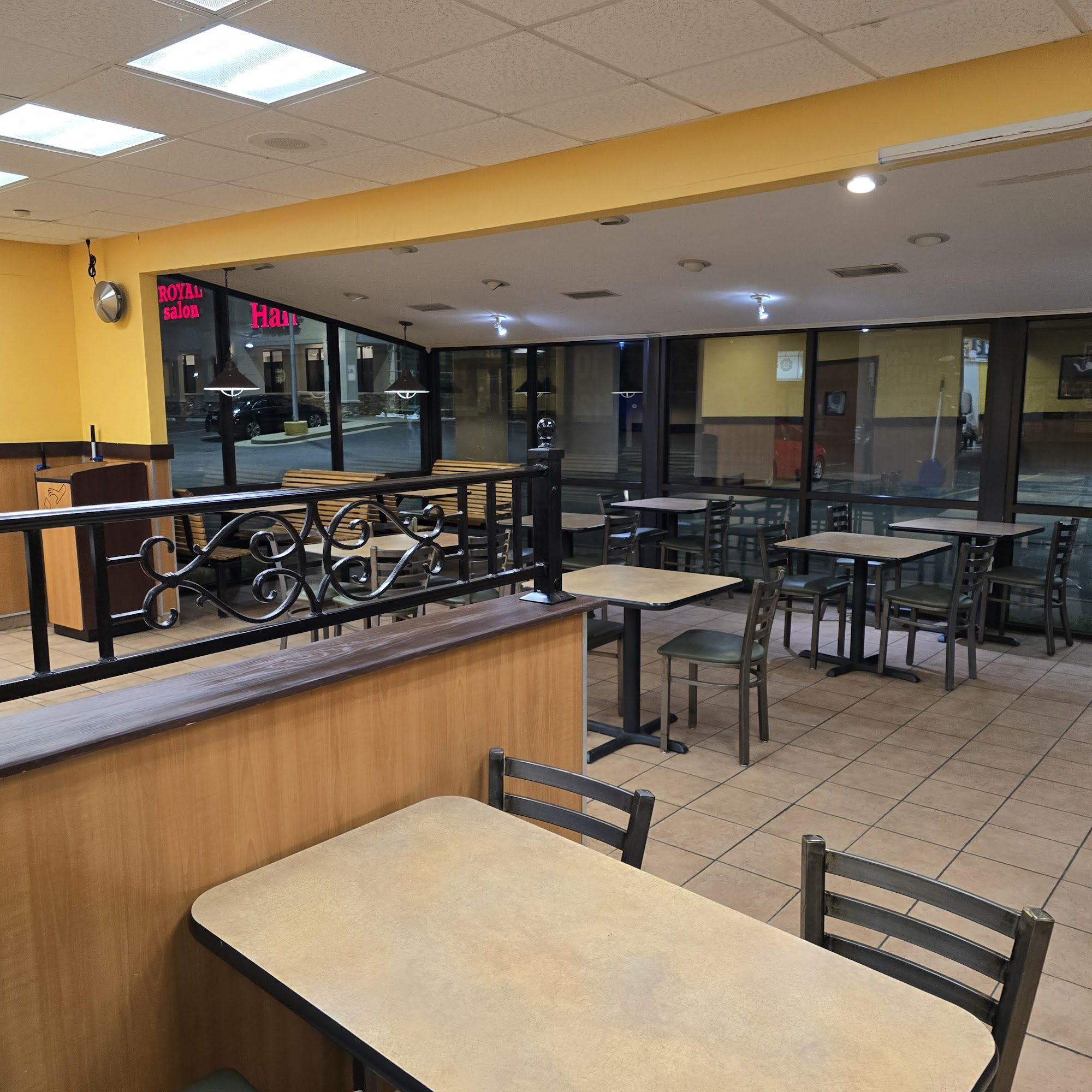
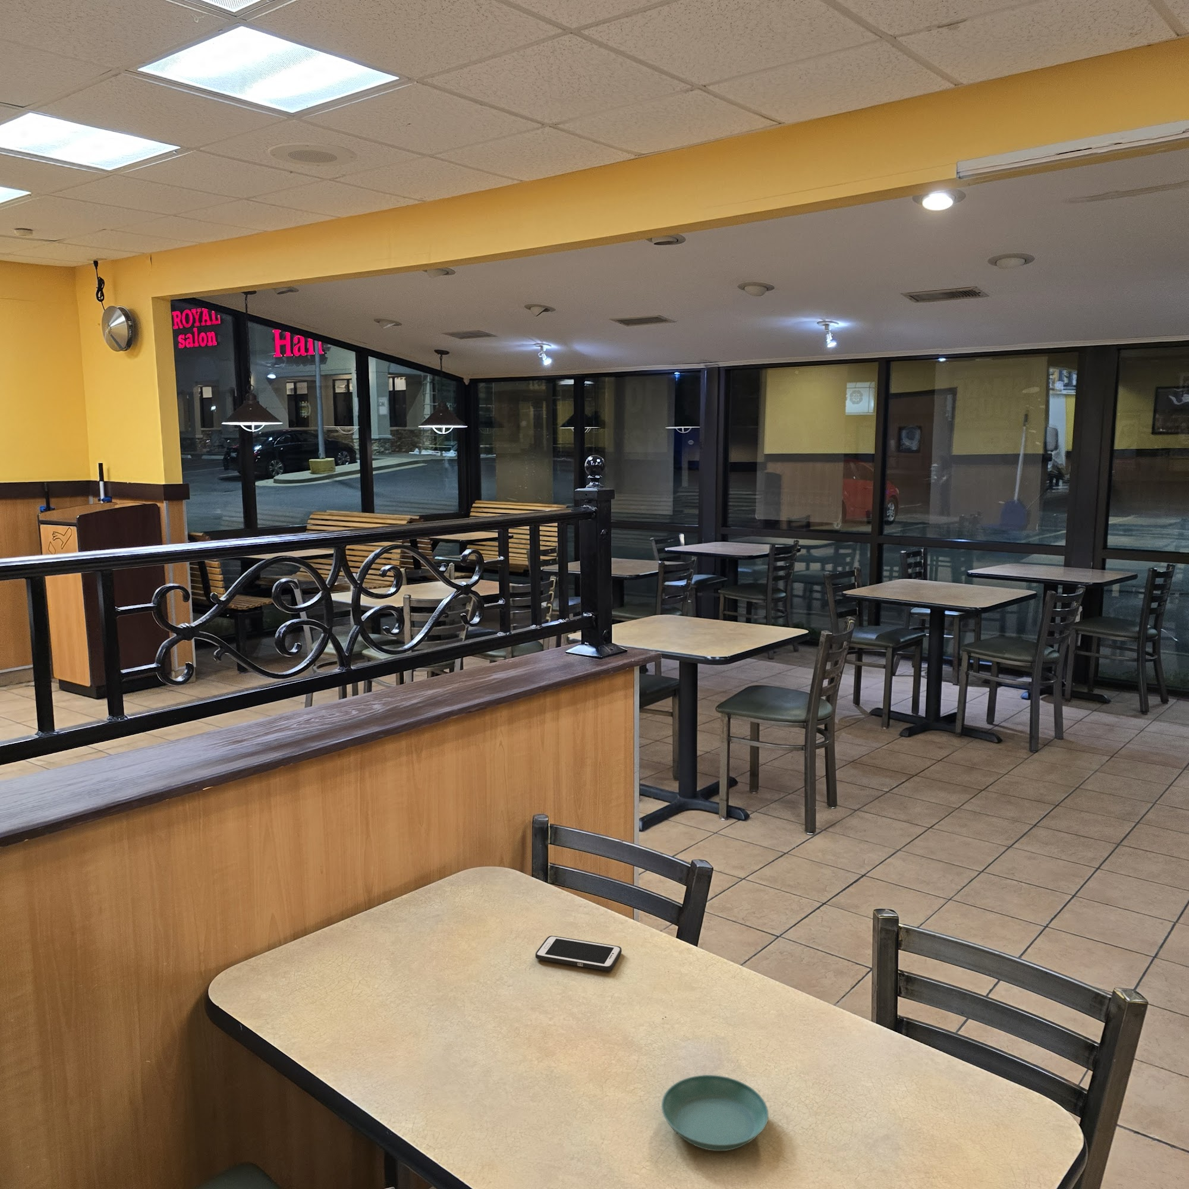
+ saucer (714, 1116)
+ cell phone (578, 953)
